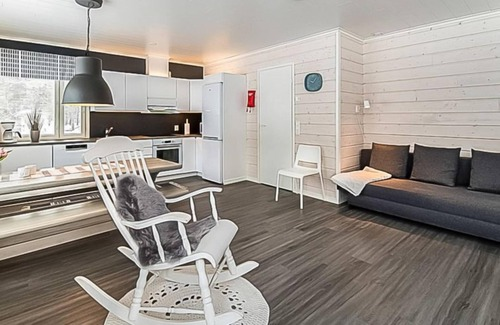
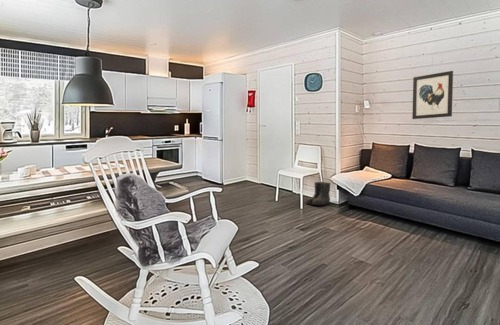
+ boots (318, 192)
+ wall art (431, 96)
